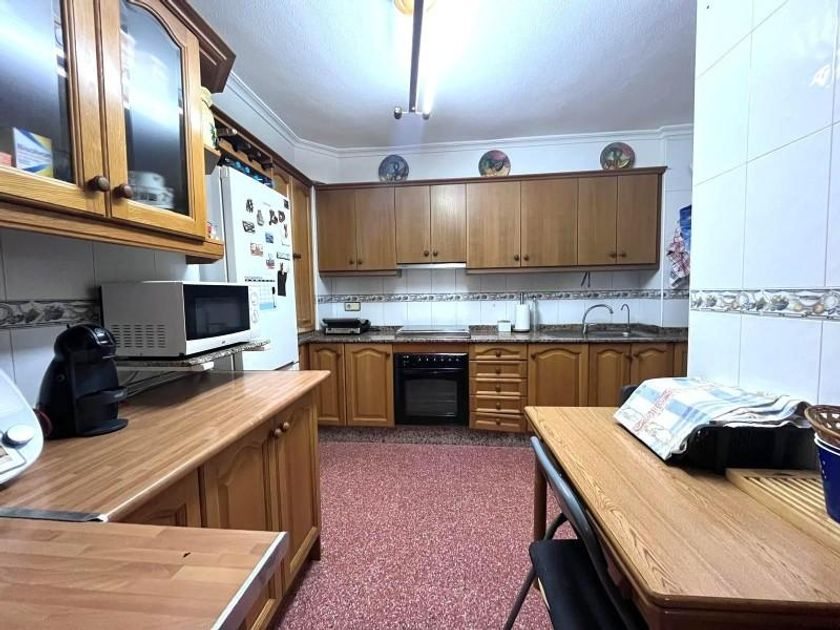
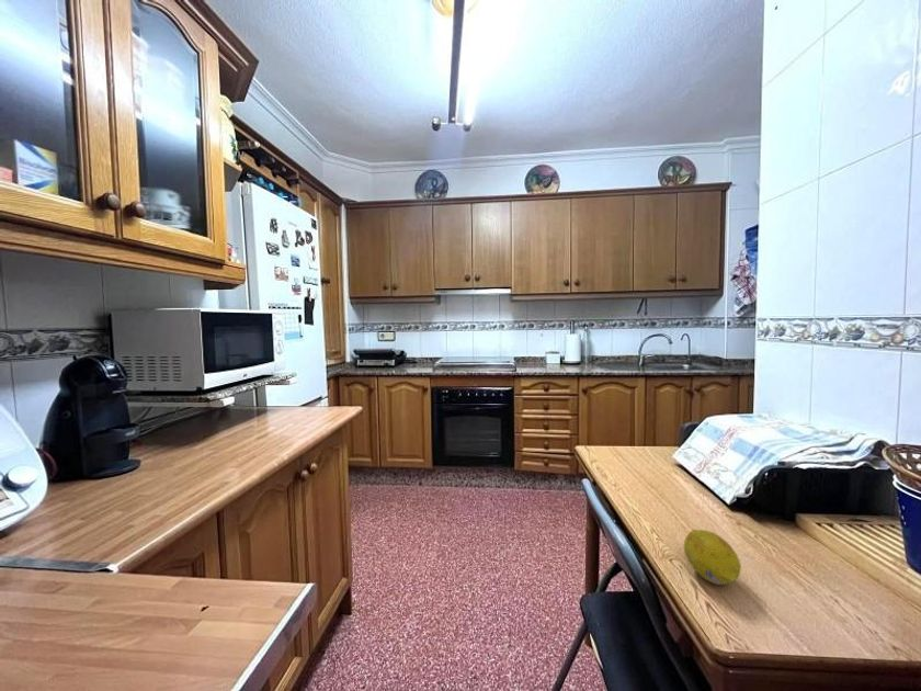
+ fruit (712, 557)
